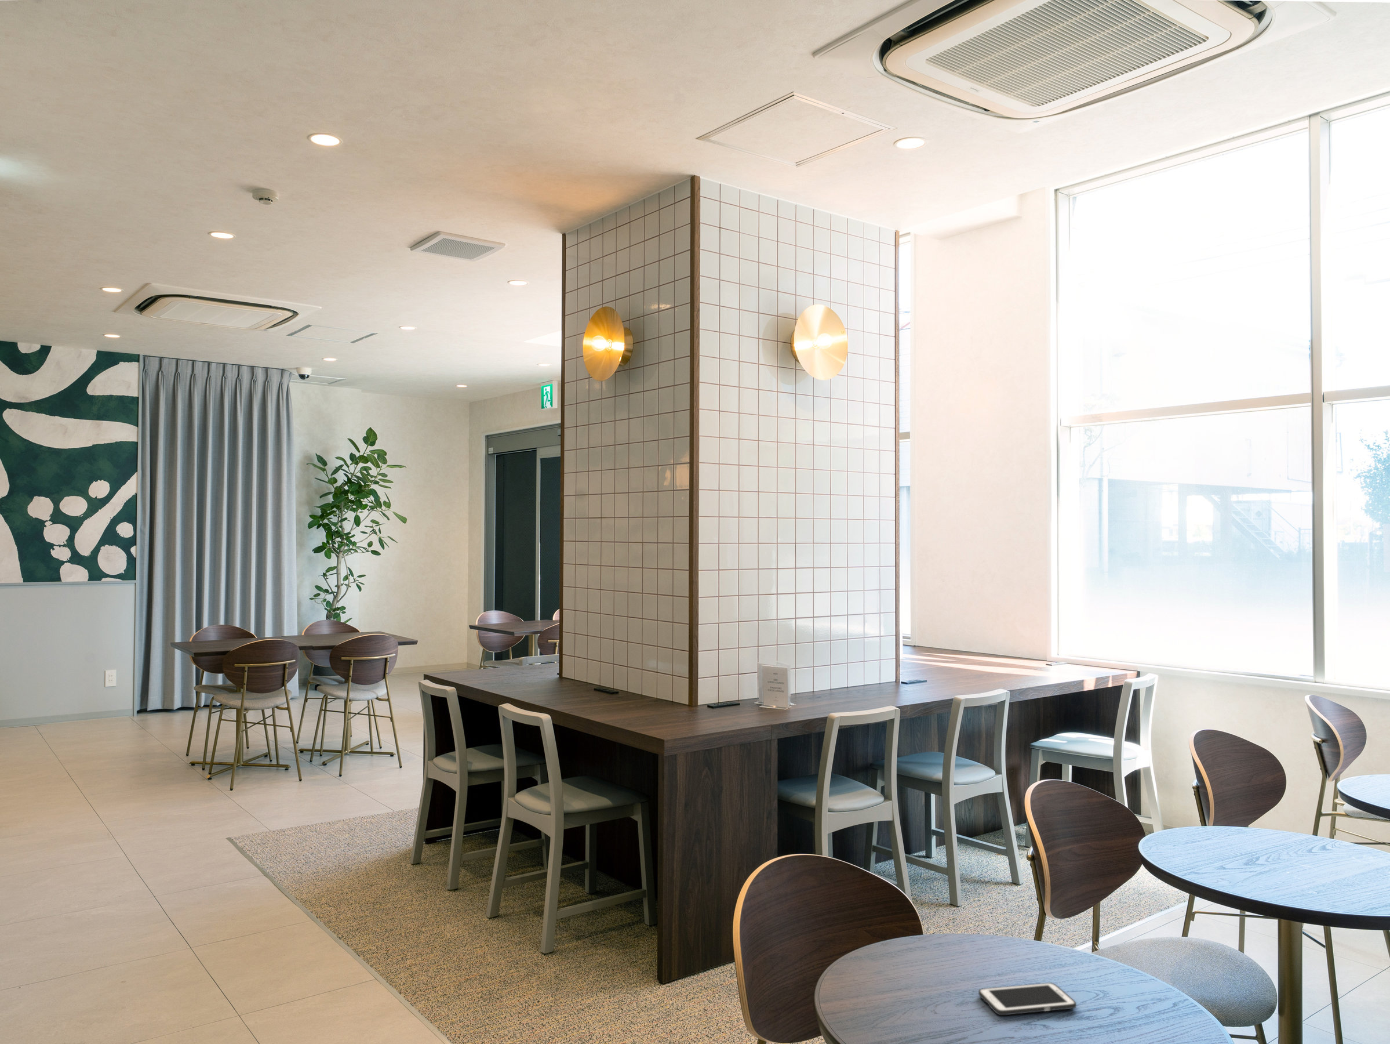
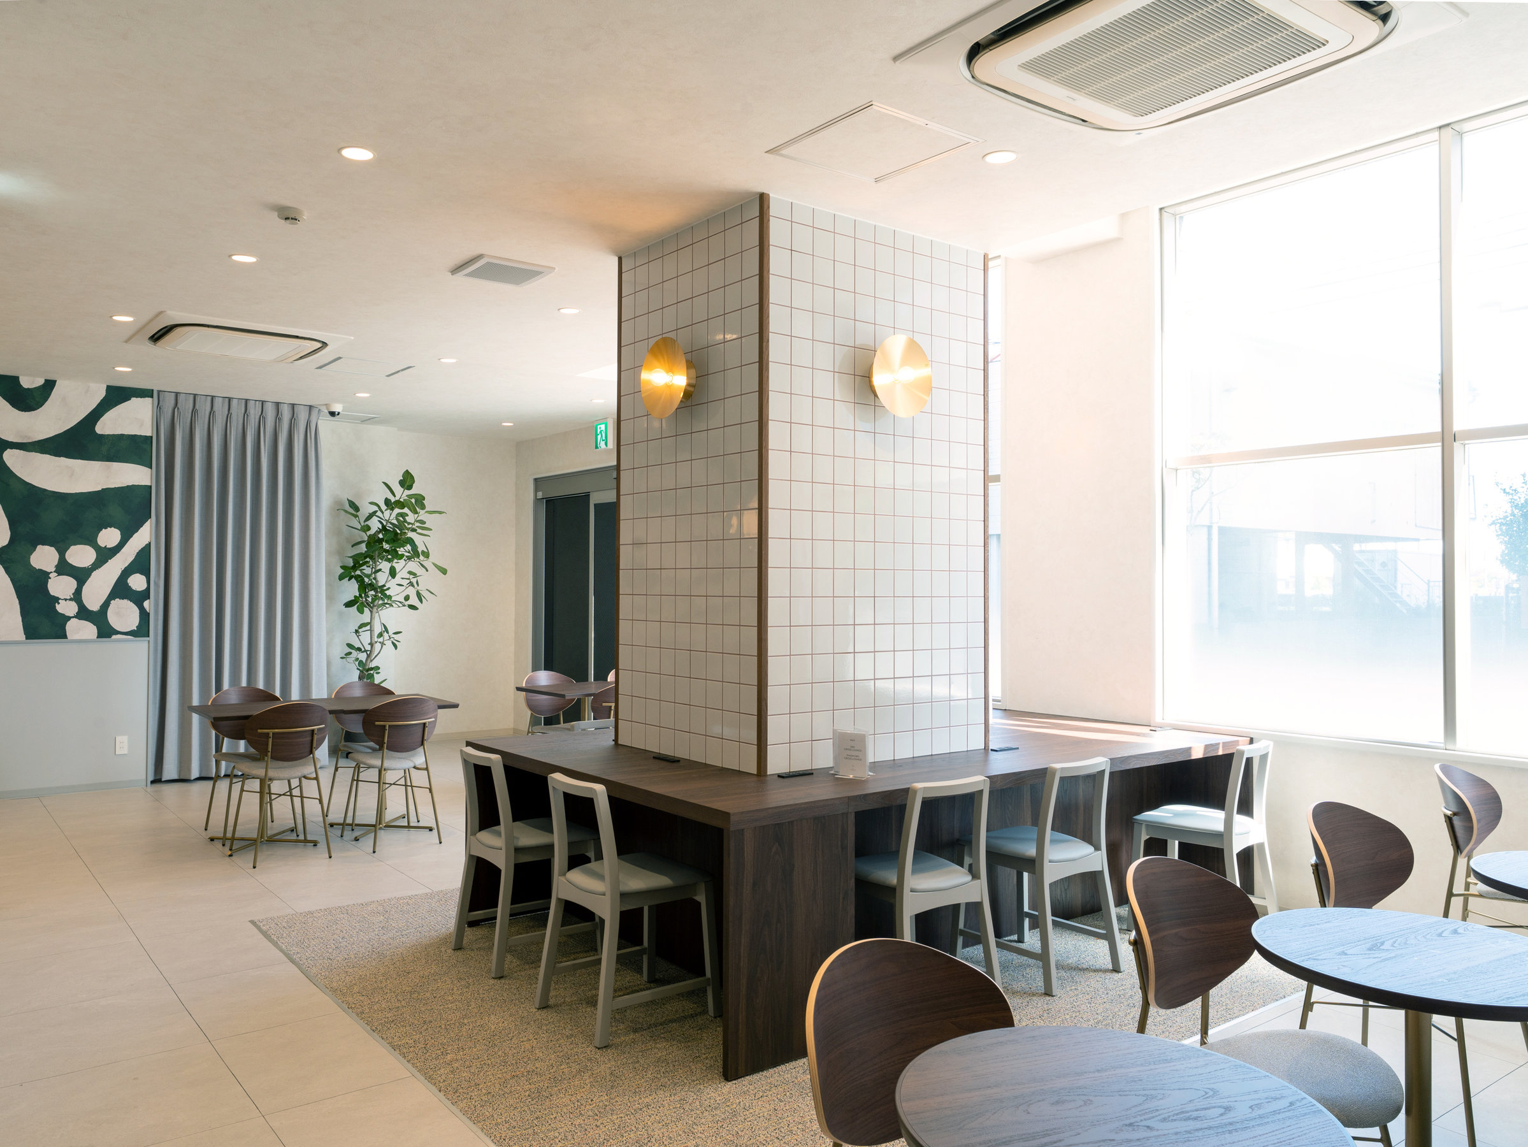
- cell phone (1026, 999)
